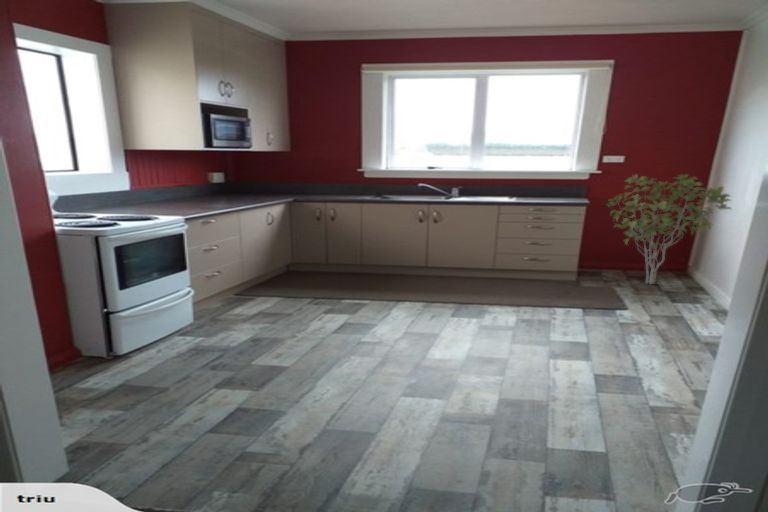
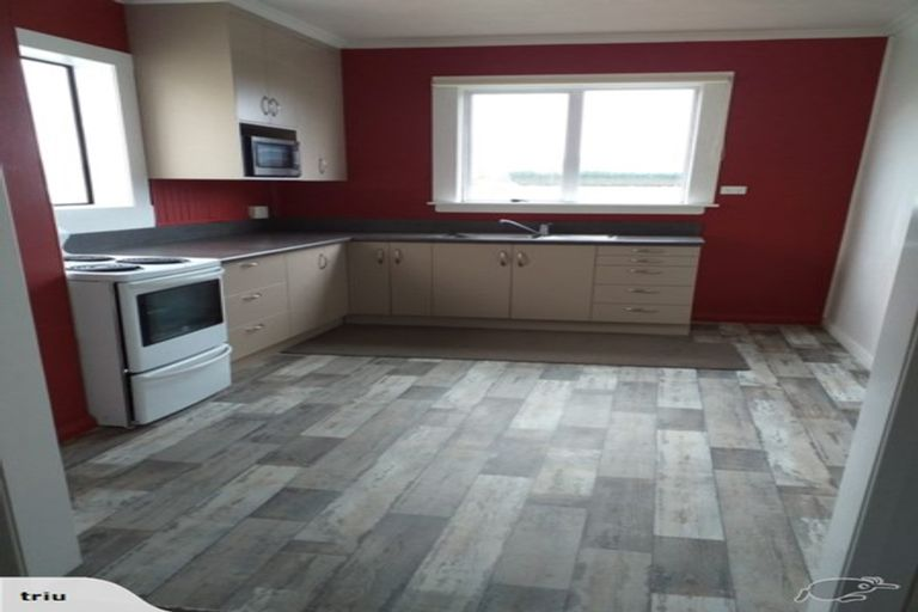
- shrub (662, 230)
